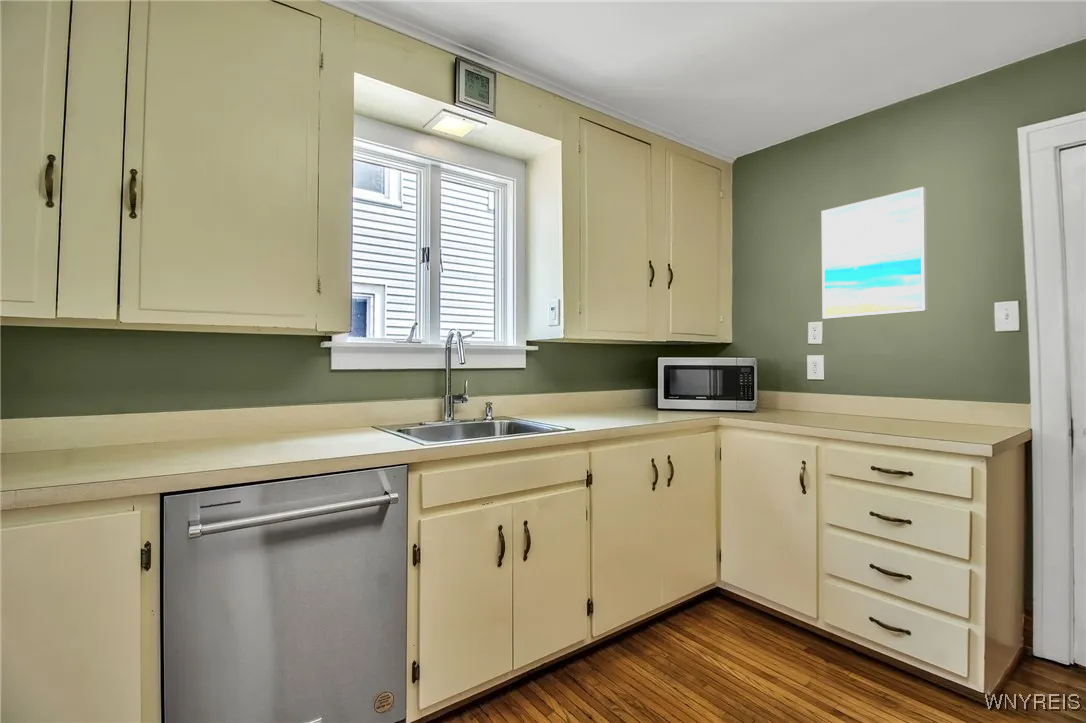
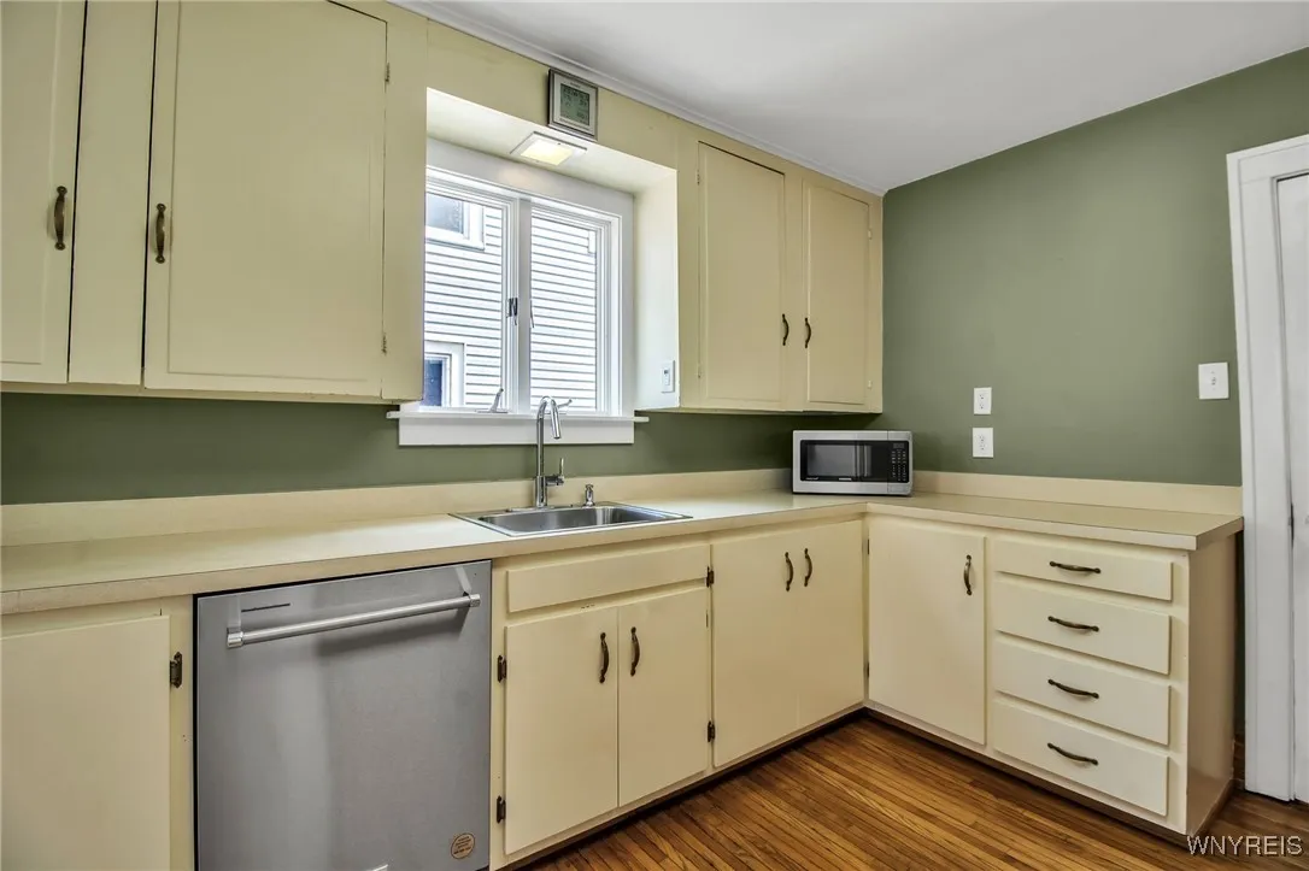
- wall art (870, 257)
